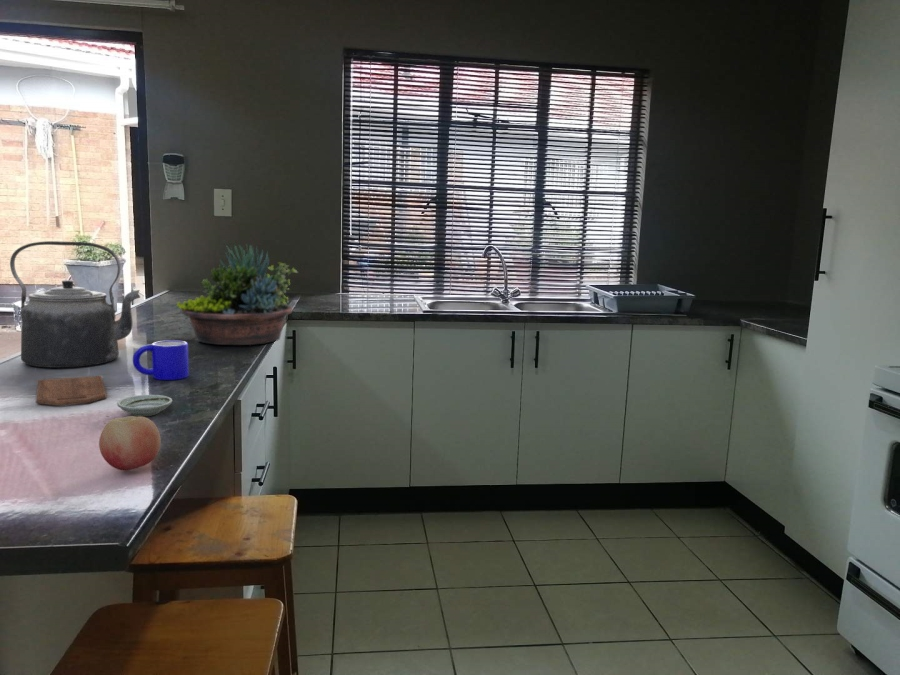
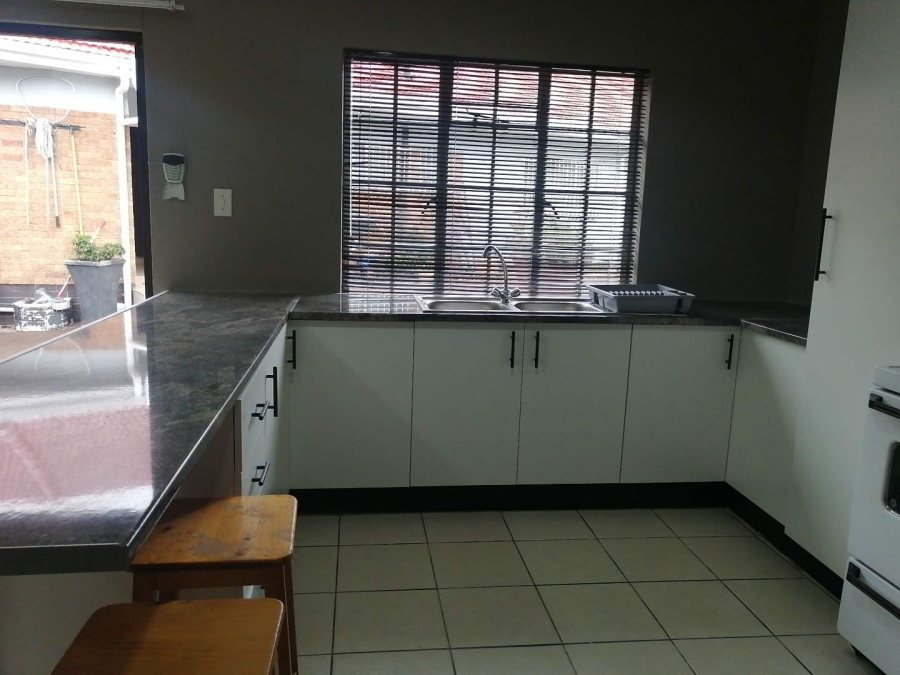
- kettle (78, 301)
- cutting board (71, 390)
- mug (161, 360)
- fruit (130, 443)
- saucer (145, 406)
- succulent planter (238, 292)
